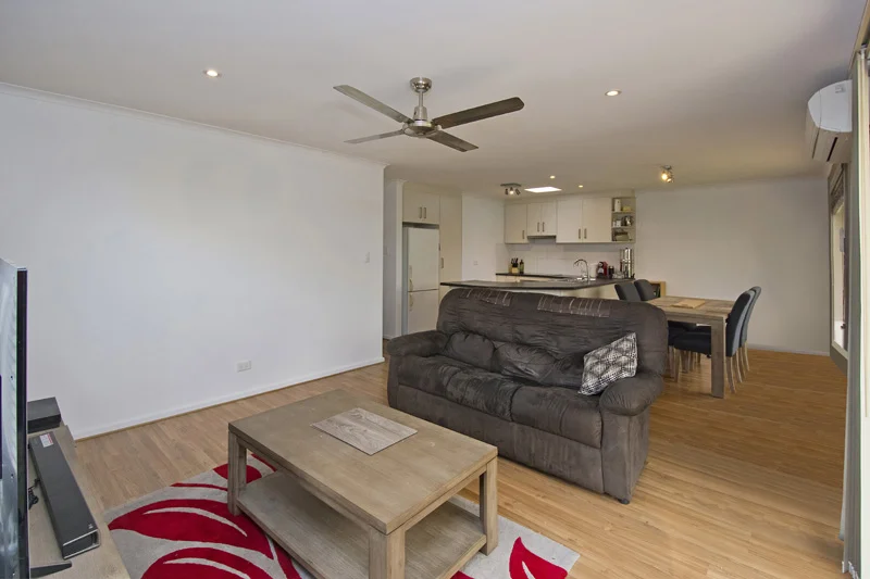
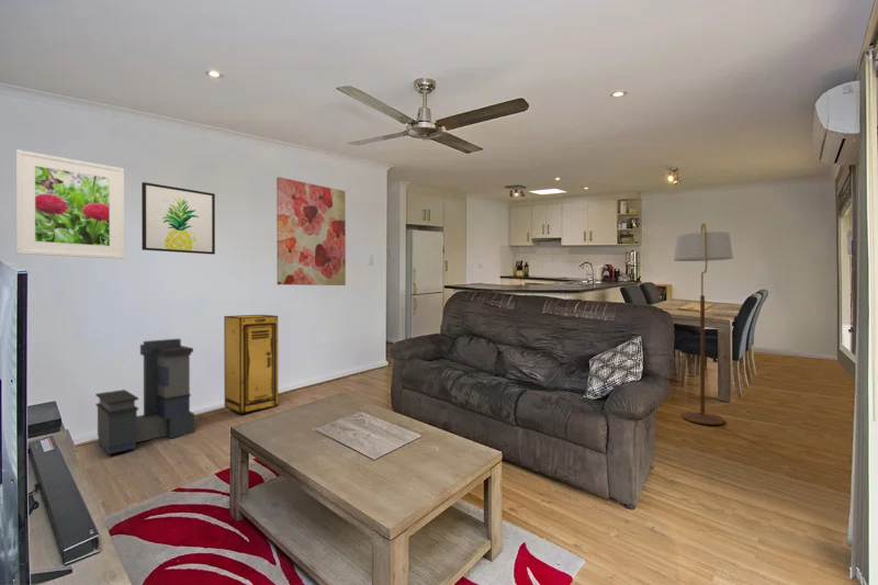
+ floor lamp (702, 322)
+ wall art (180, 220)
+ storage bin (146, 389)
+ wall art (313, 235)
+ storage cabinet (250, 361)
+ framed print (74, 207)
